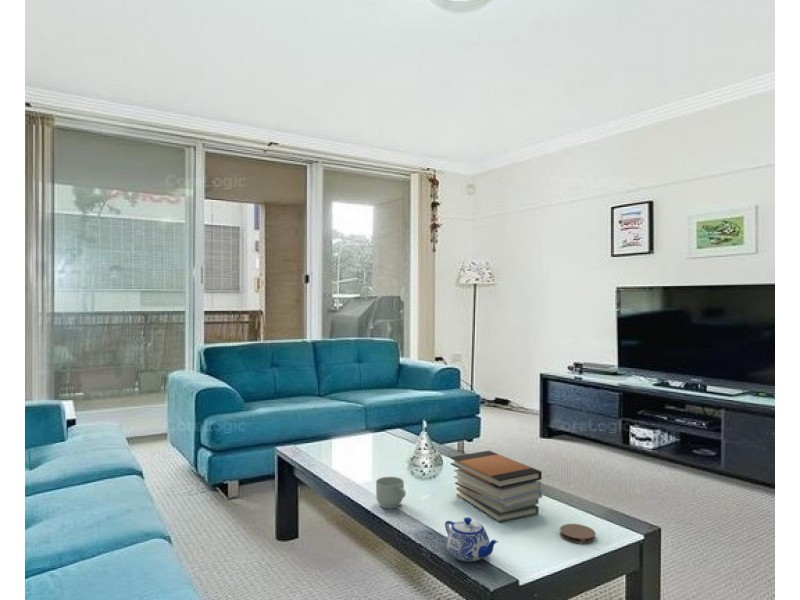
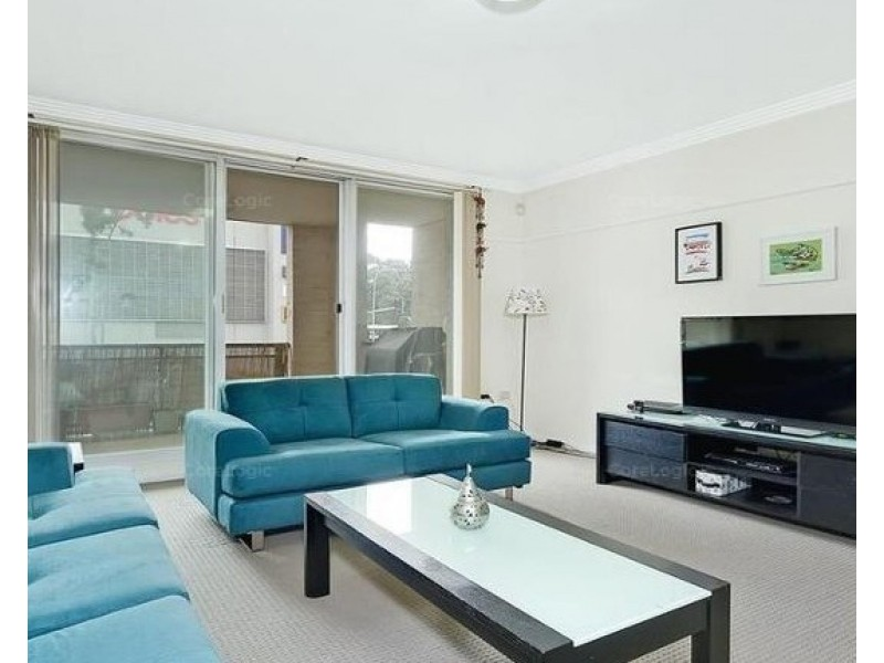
- mug (392, 493)
- coaster (577, 533)
- book stack (495, 484)
- teapot (470, 537)
